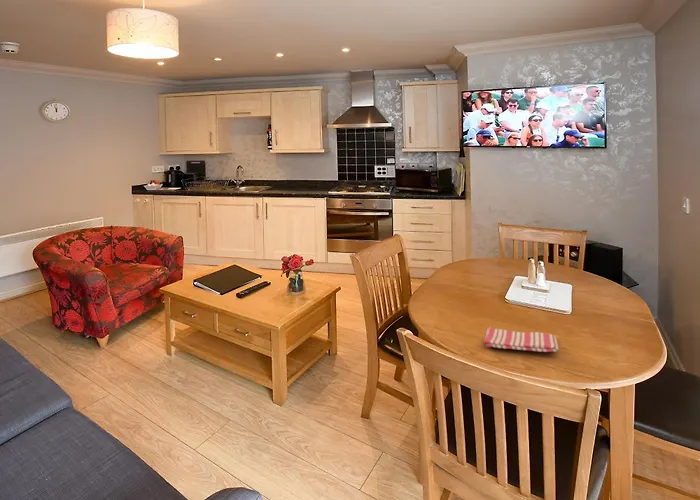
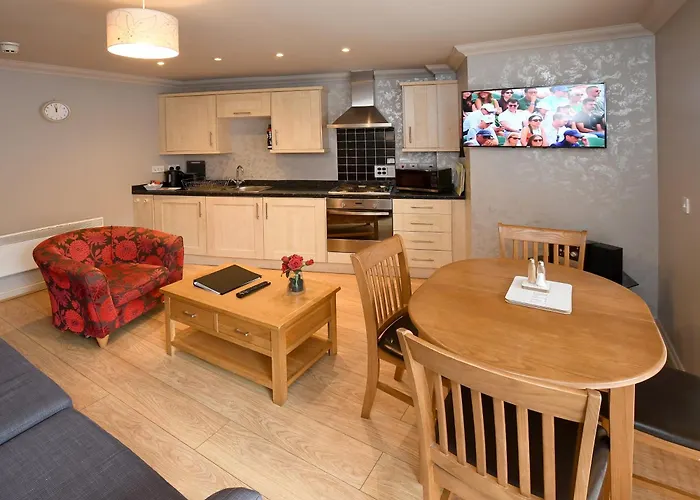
- dish towel (520, 339)
